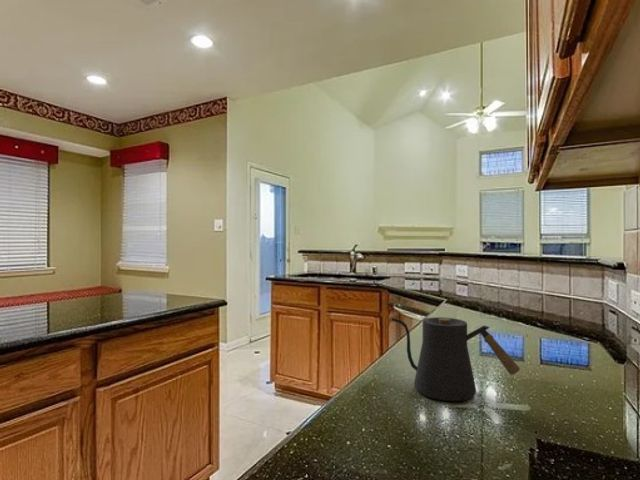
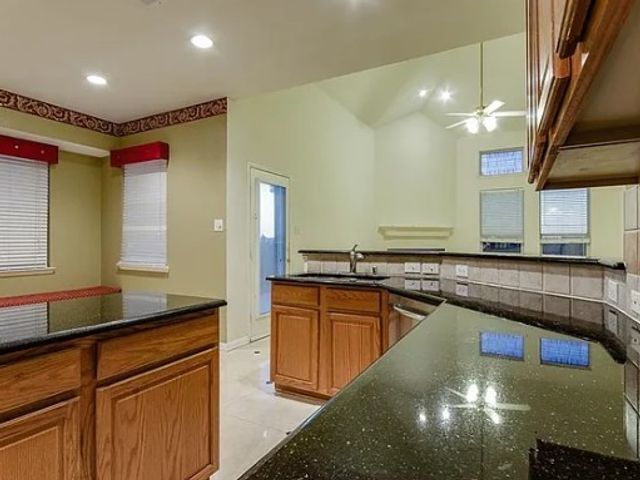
- kettle (448, 355)
